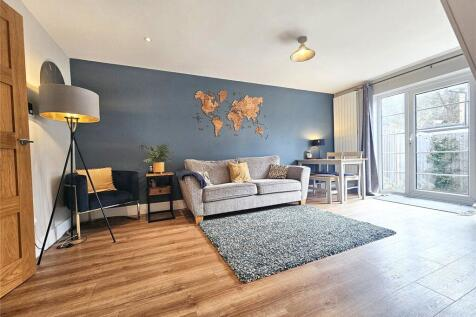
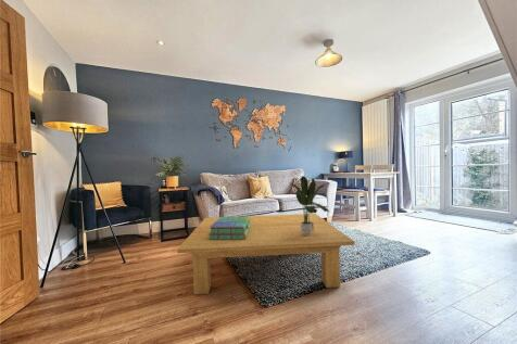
+ coffee table (263, 246)
+ stack of books (231, 226)
+ potted plant (308, 204)
